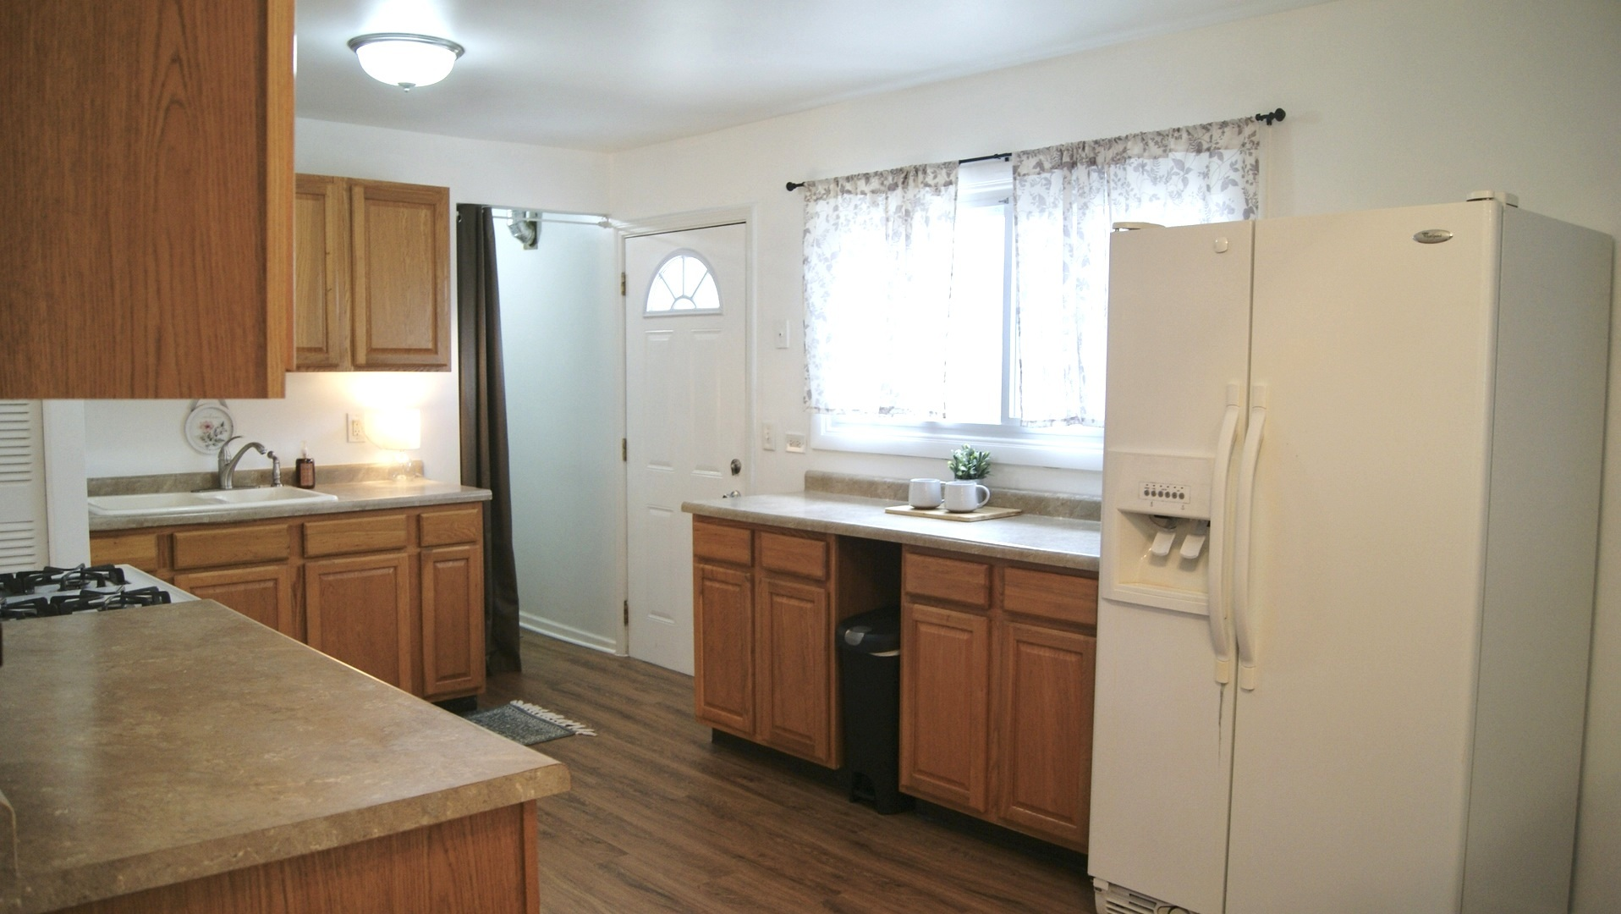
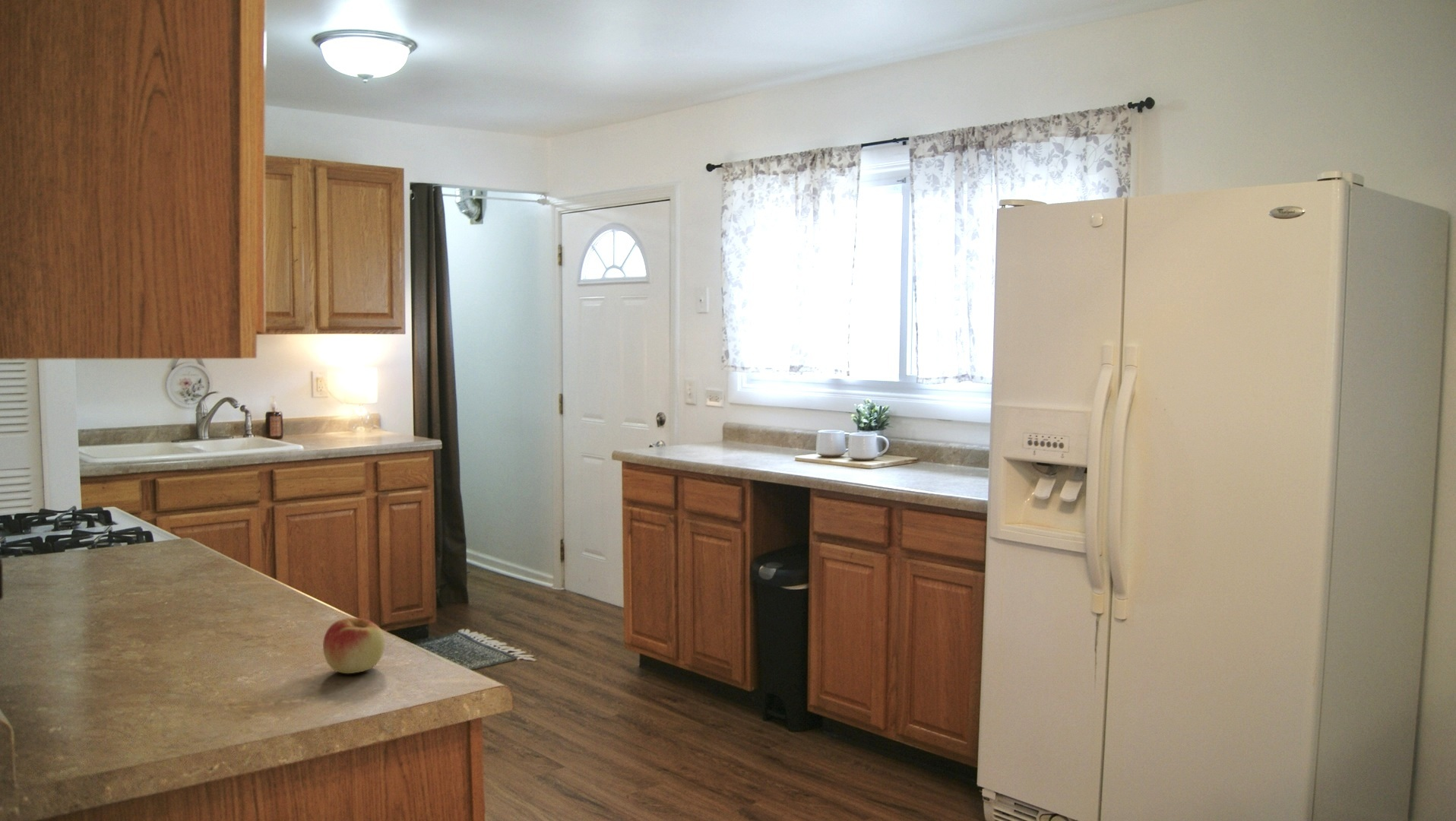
+ apple (355, 644)
